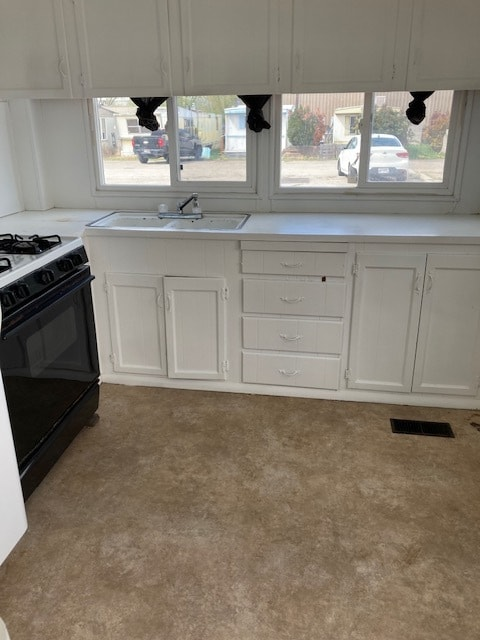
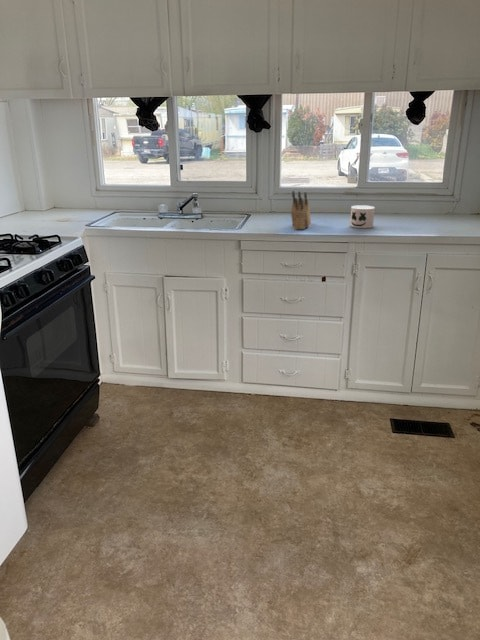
+ mug (362, 216)
+ knife block (301, 208)
